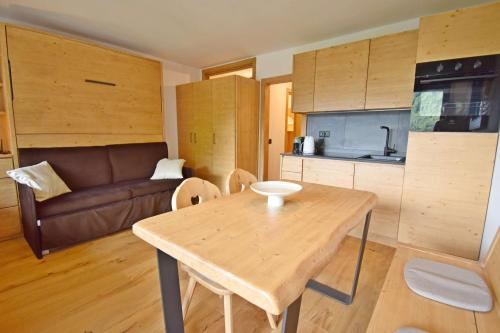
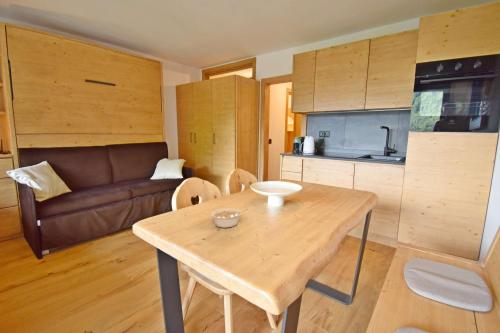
+ legume (227, 216)
